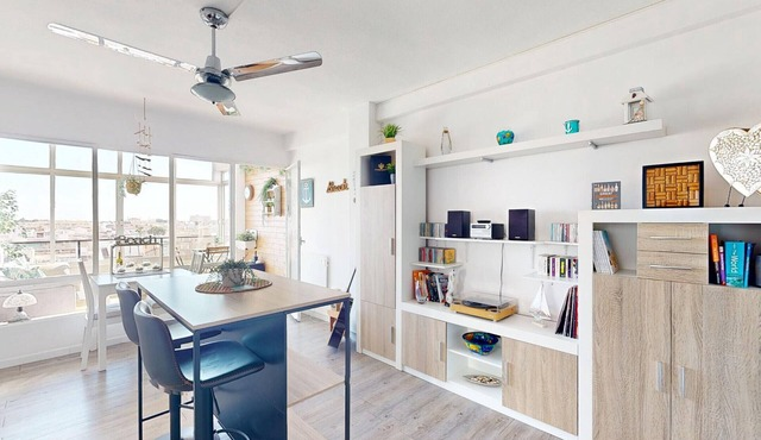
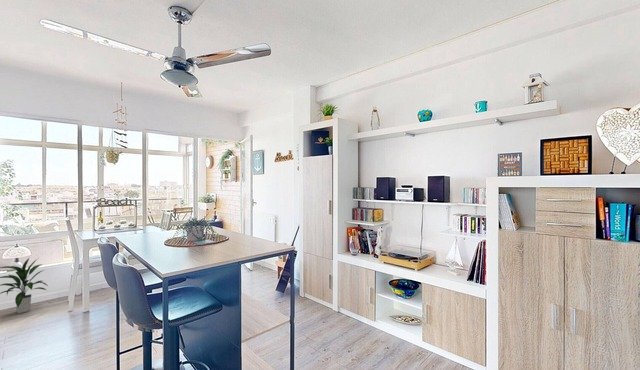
+ indoor plant (22, 285)
